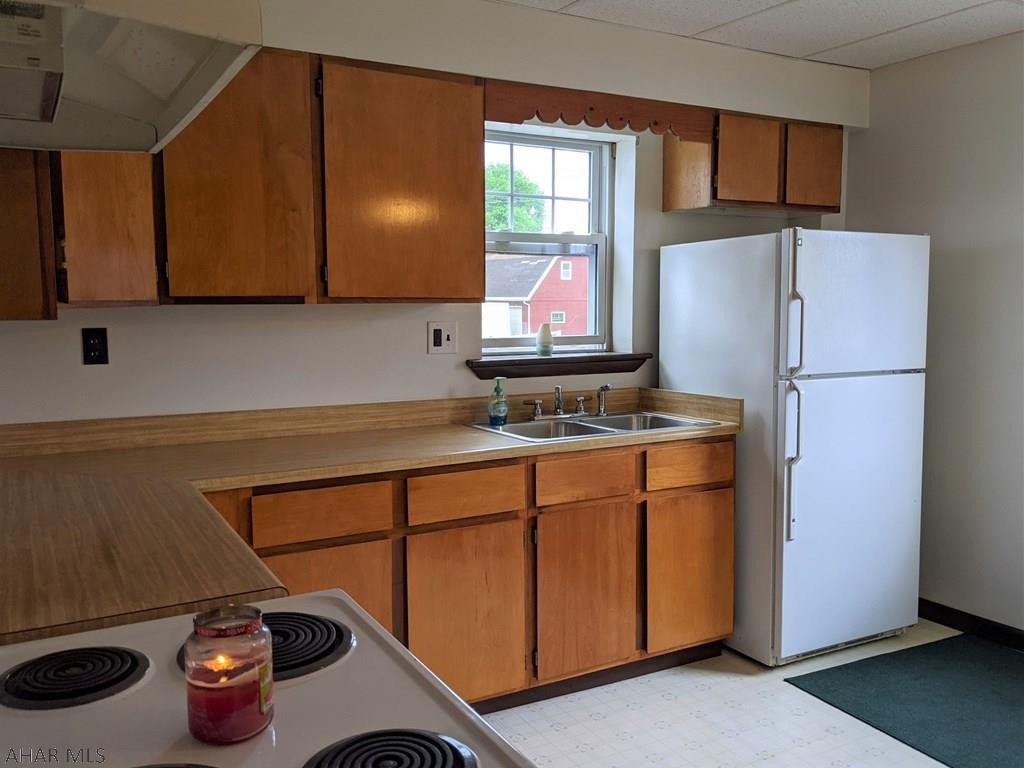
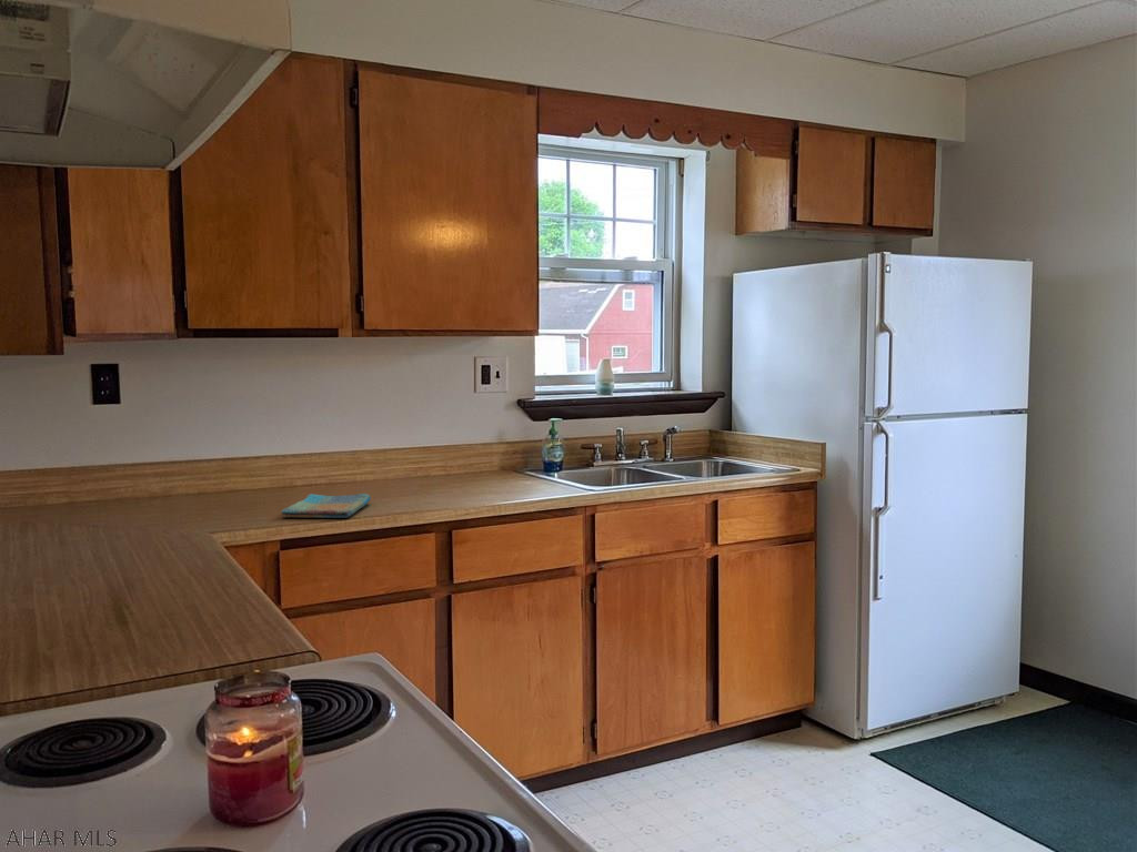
+ dish towel (328, 505)
